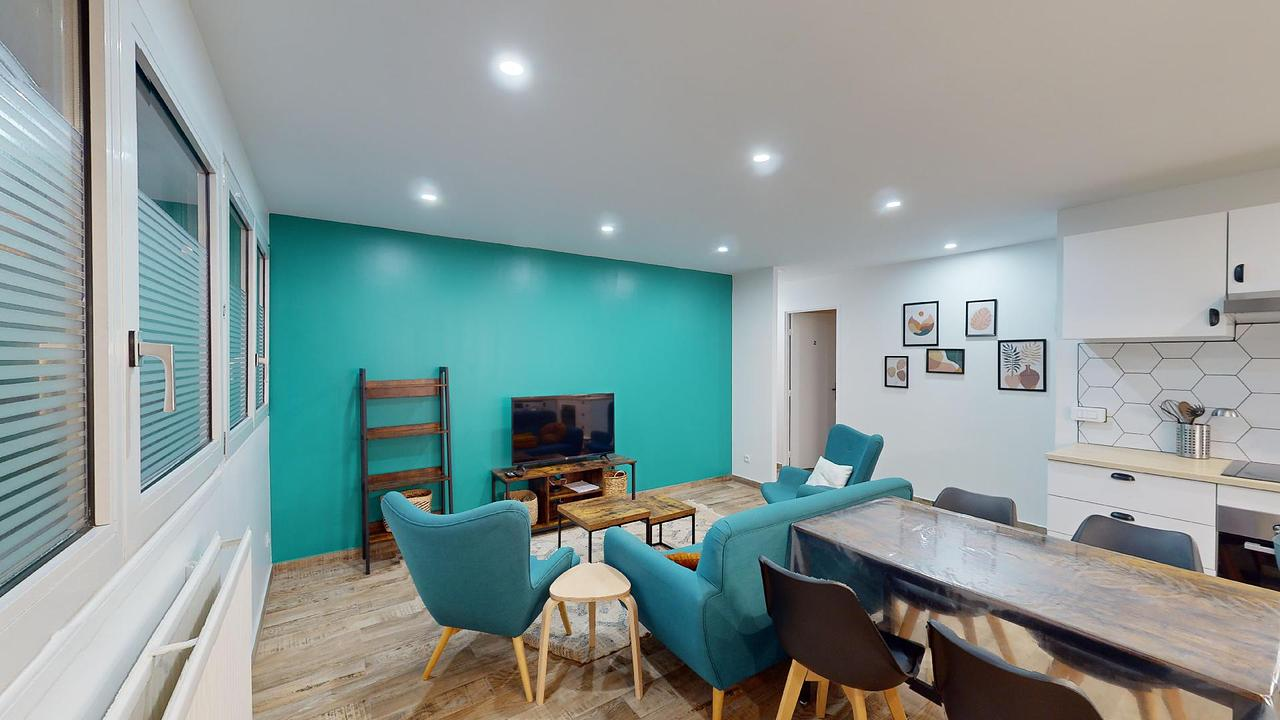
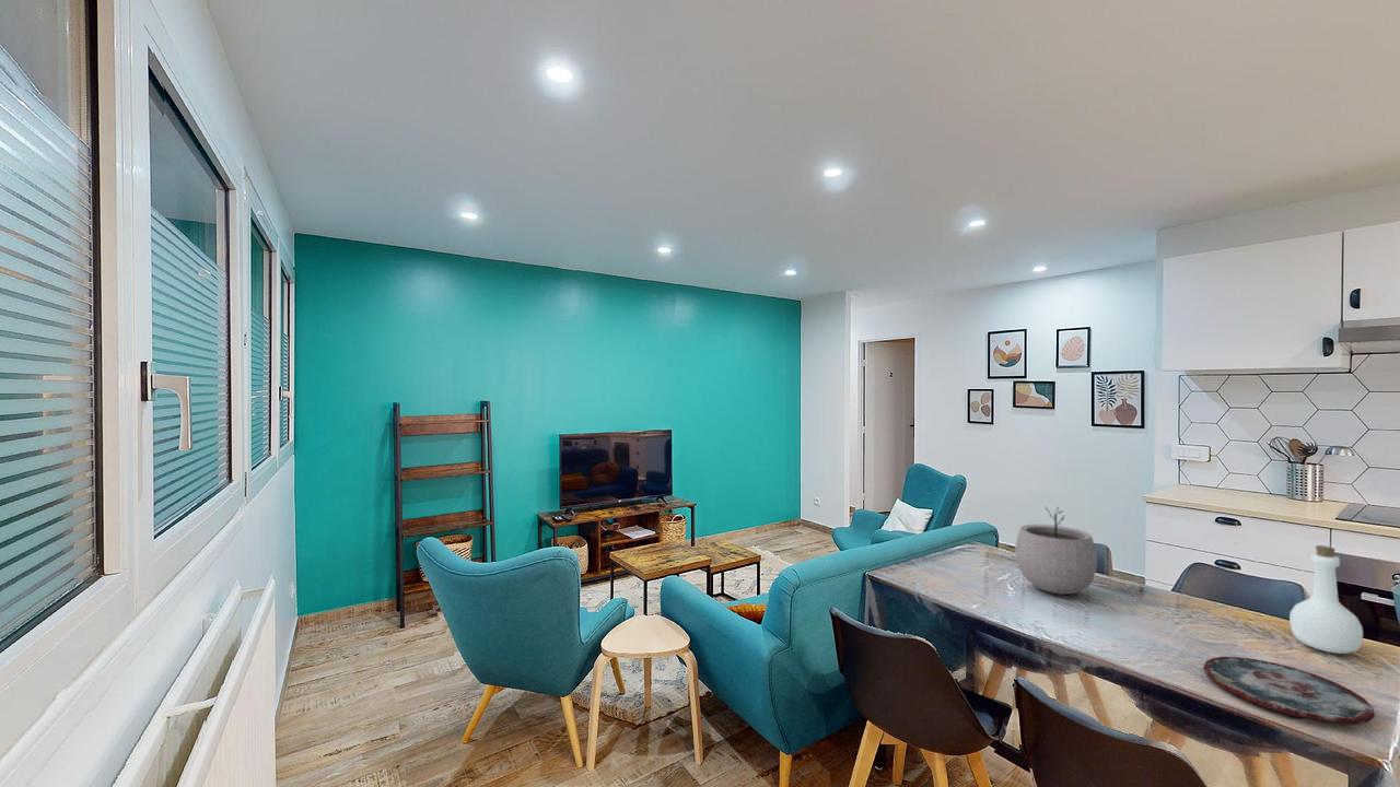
+ plate (1282, 688)
+ bottle (1325, 598)
+ plant pot (1054, 548)
